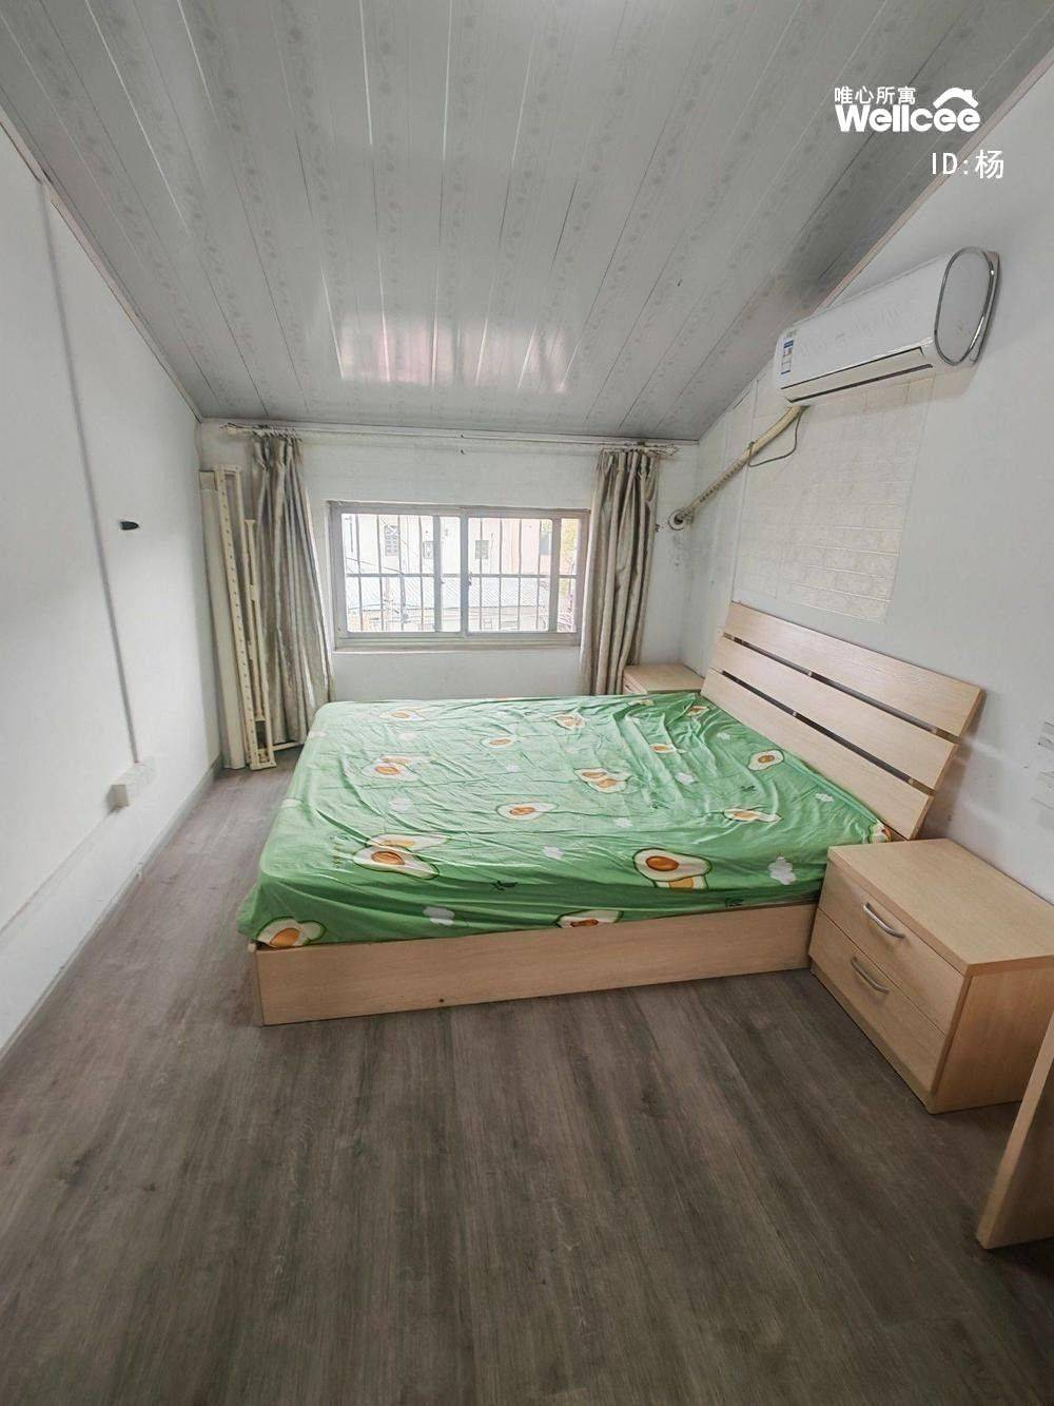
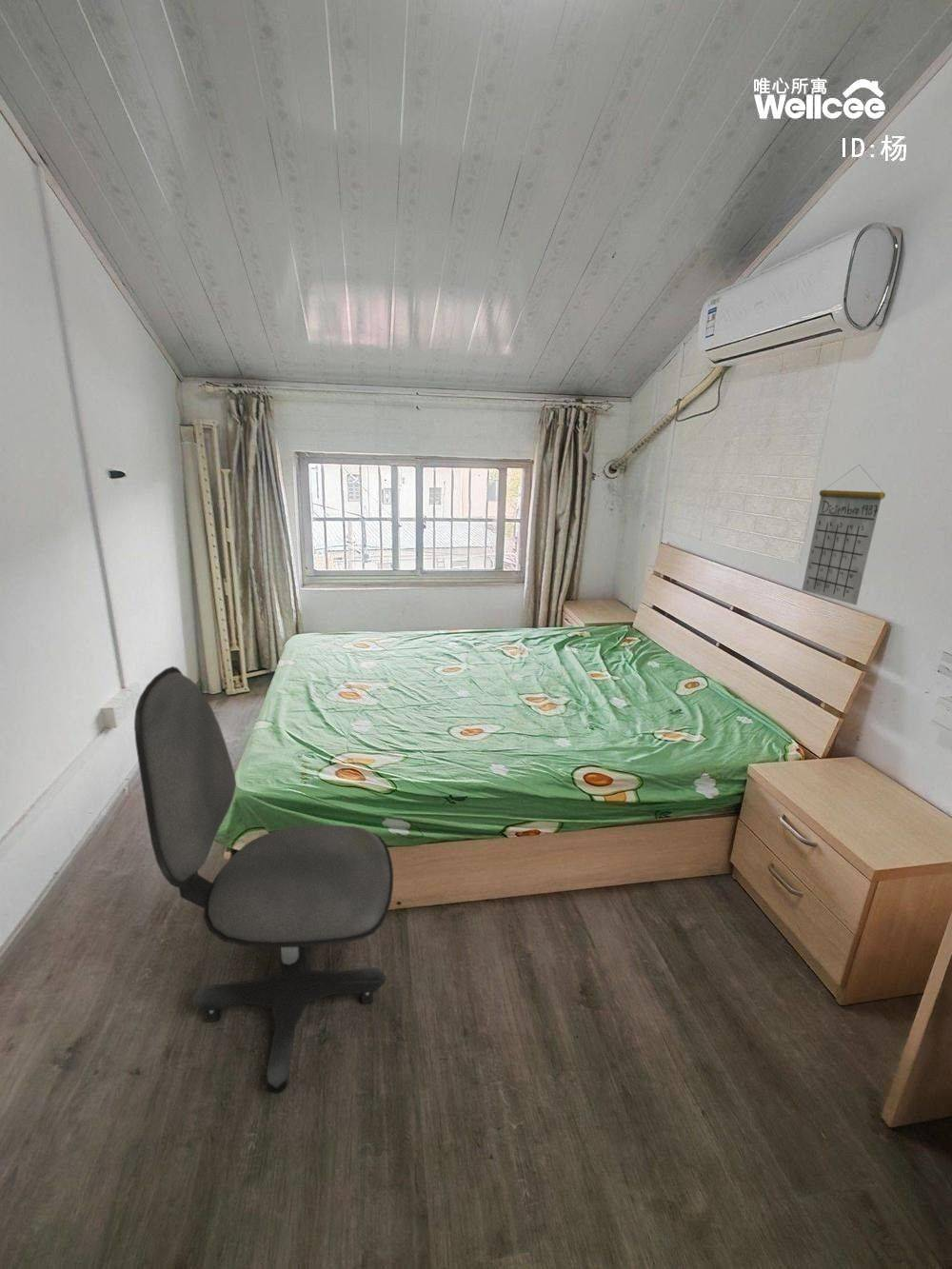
+ calendar (842, 532)
+ office chair (287, 857)
